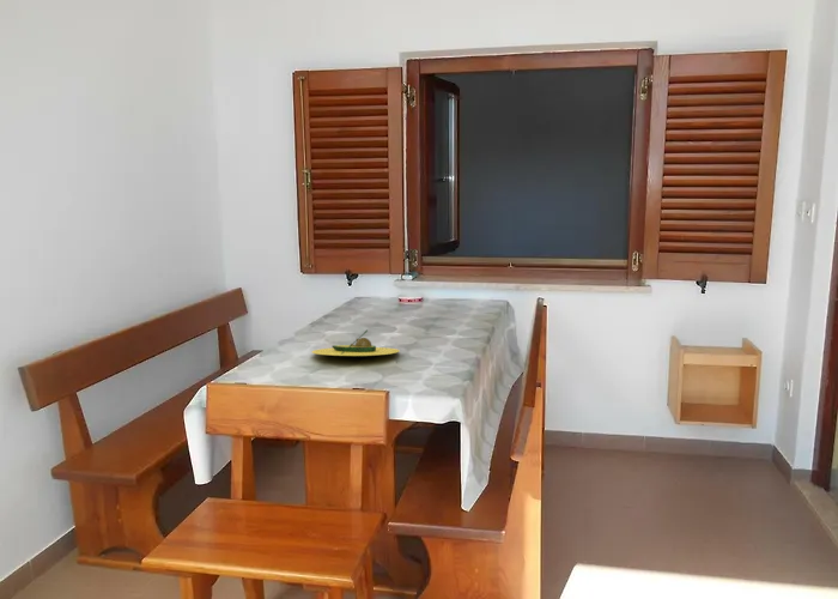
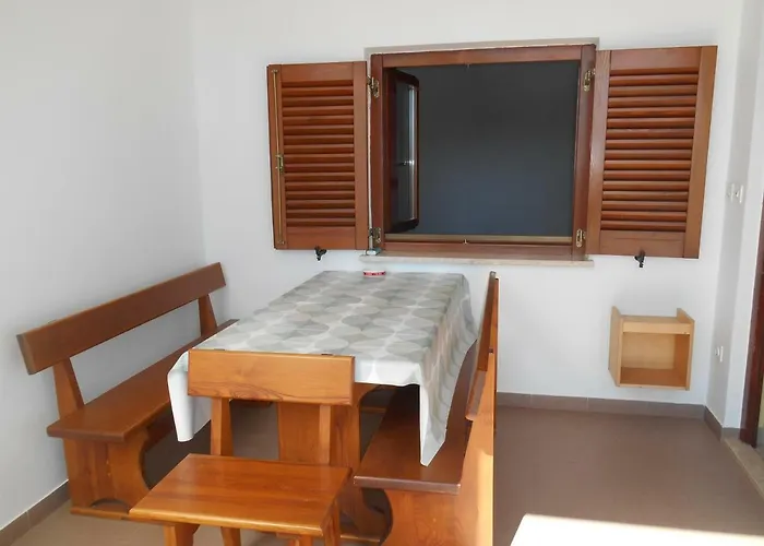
- avocado (356, 346)
